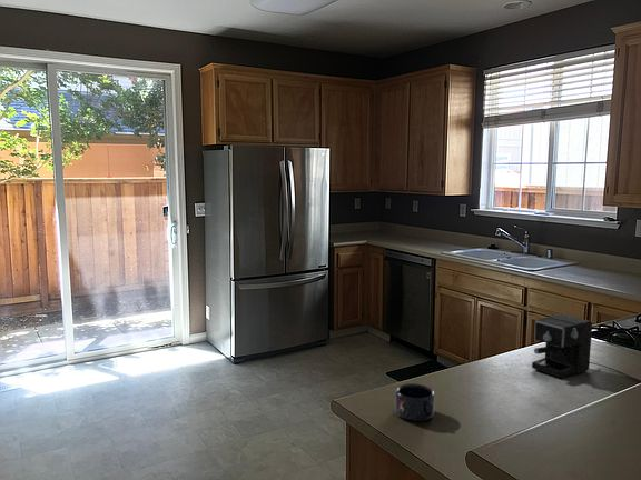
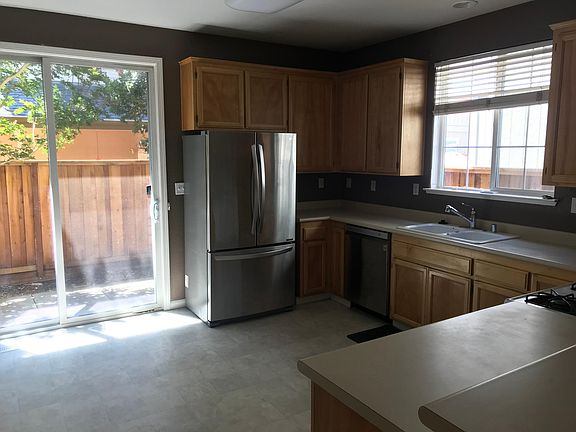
- mug (416, 403)
- coffee maker (589, 351)
